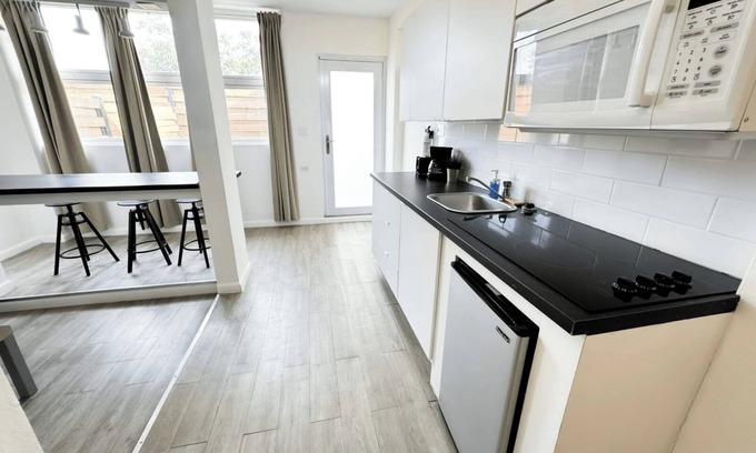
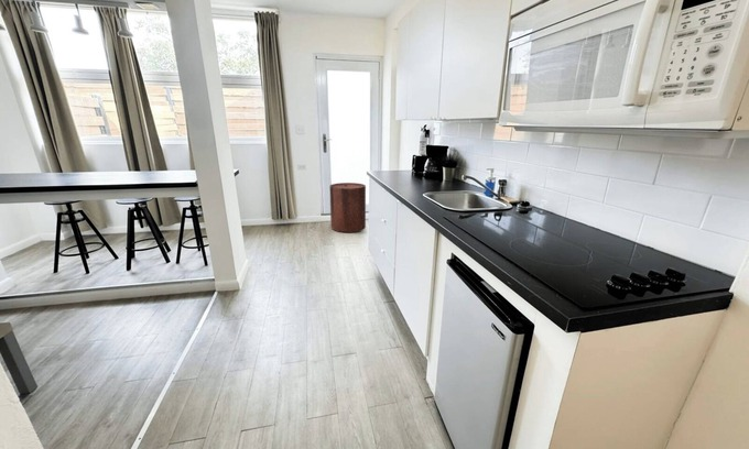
+ trash can (348, 206)
